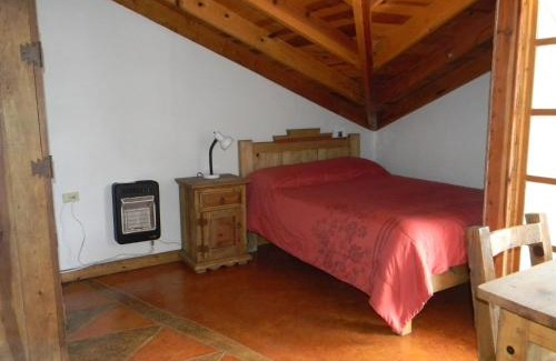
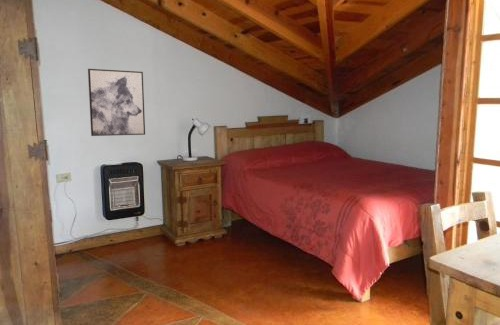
+ wall art (117, 103)
